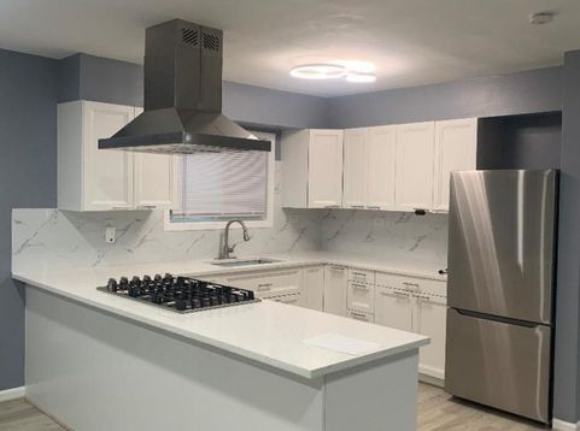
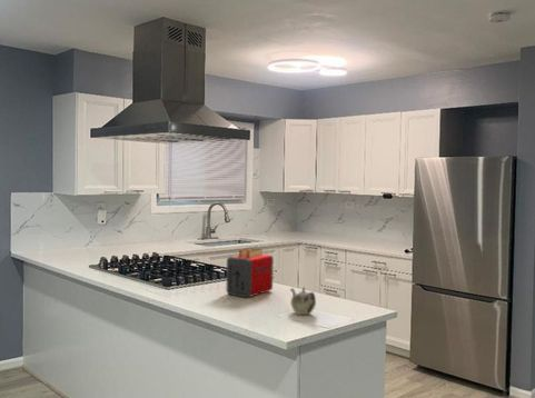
+ teapot (301, 299)
+ toaster (249, 270)
